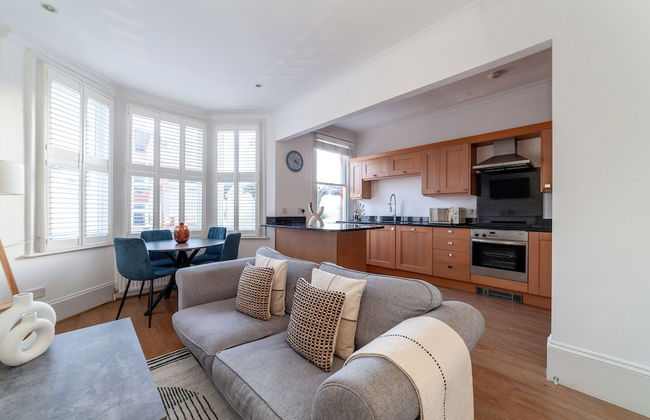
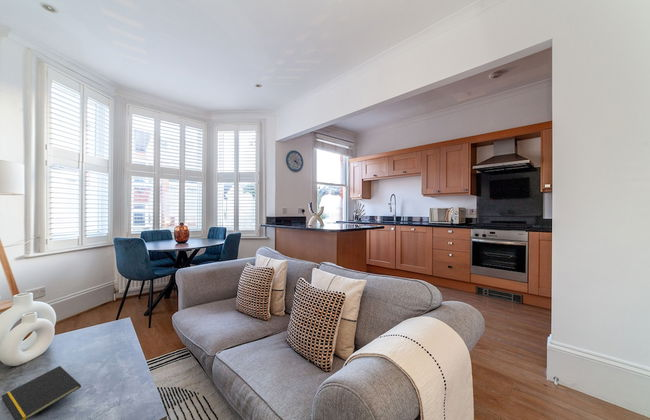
+ notepad (41, 391)
